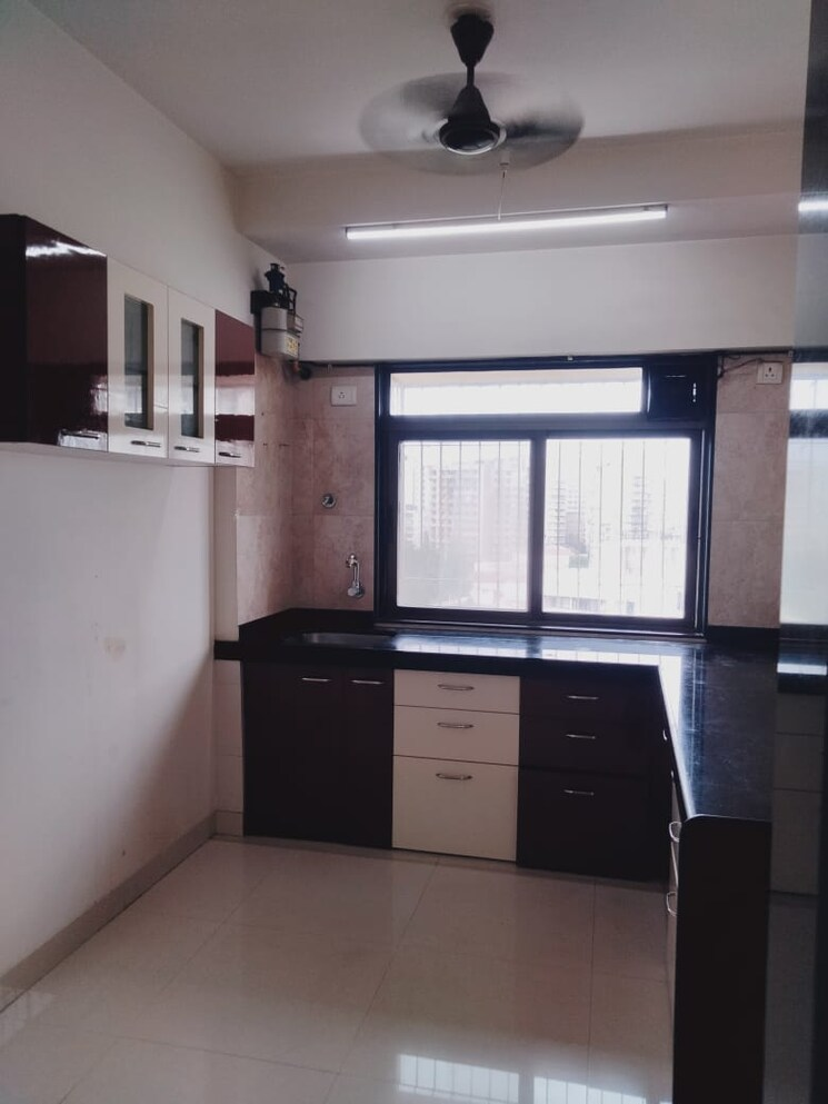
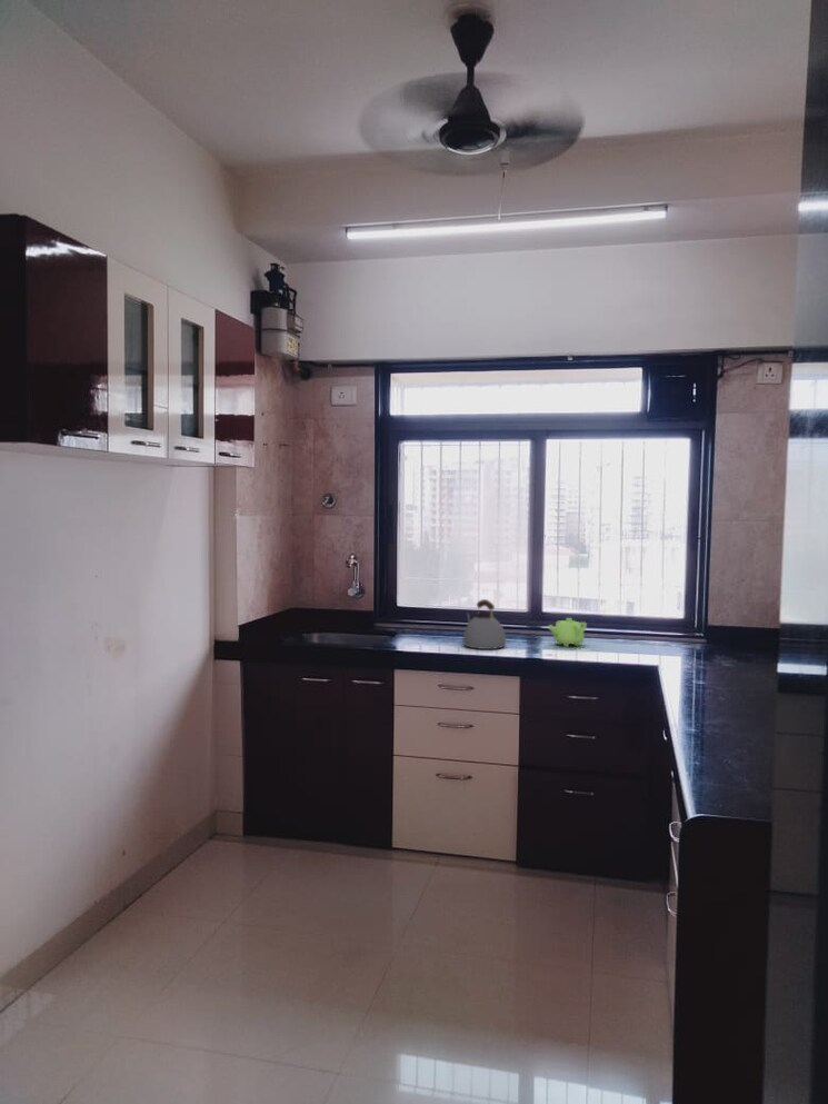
+ teapot (566, 630)
+ kettle (480, 621)
